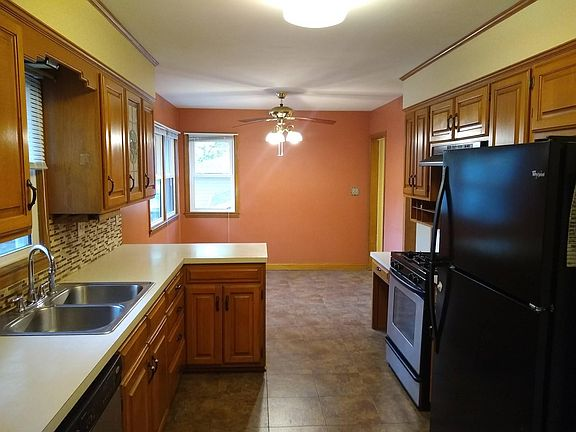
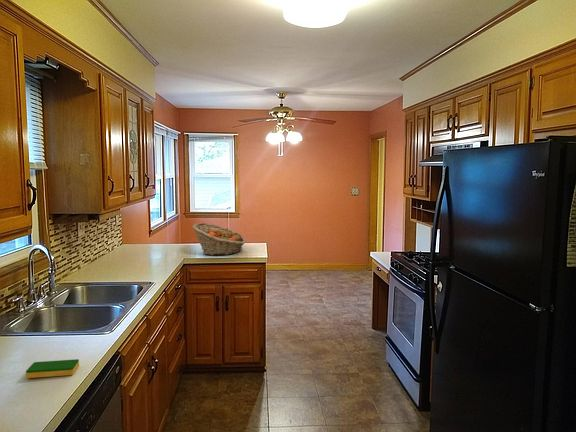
+ dish sponge (53, 368)
+ fruit basket (219, 238)
